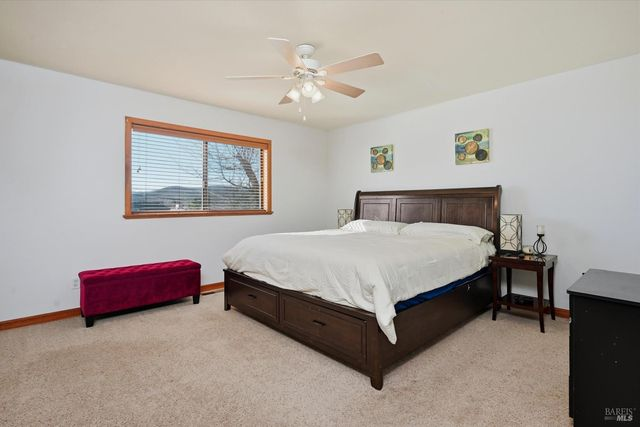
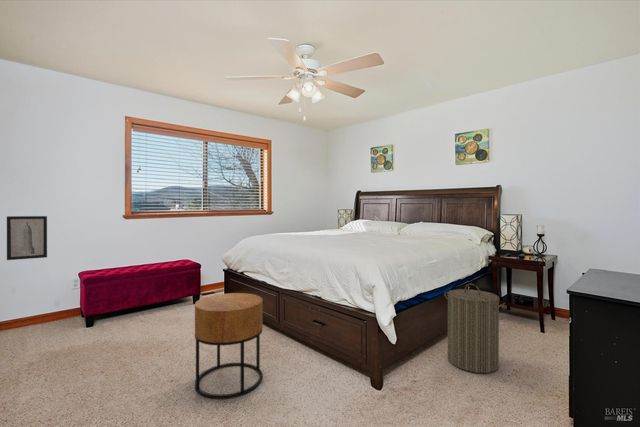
+ wall art (27, 237)
+ laundry hamper (472, 323)
+ side table (229, 340)
